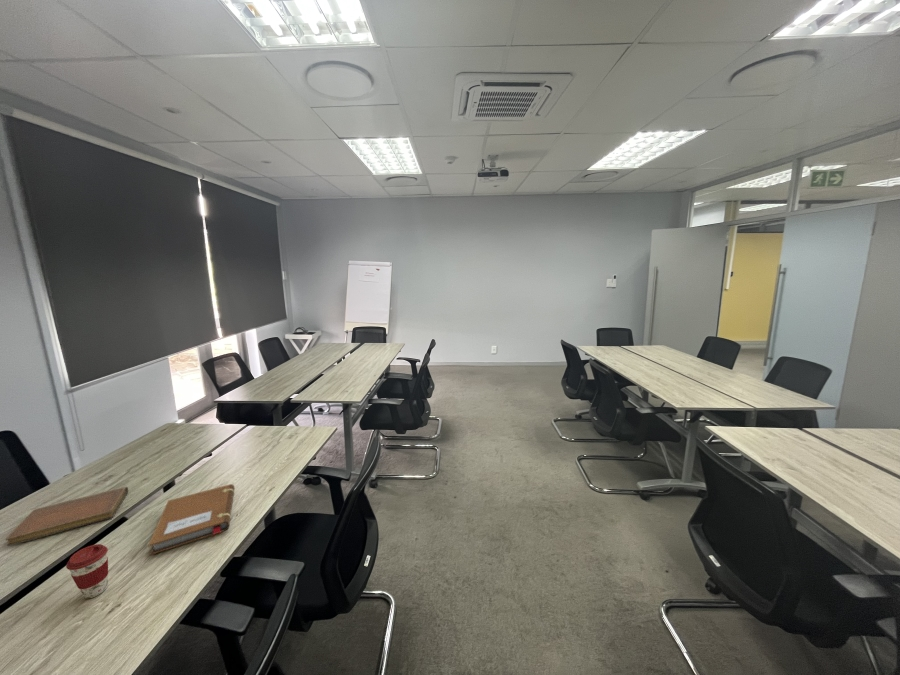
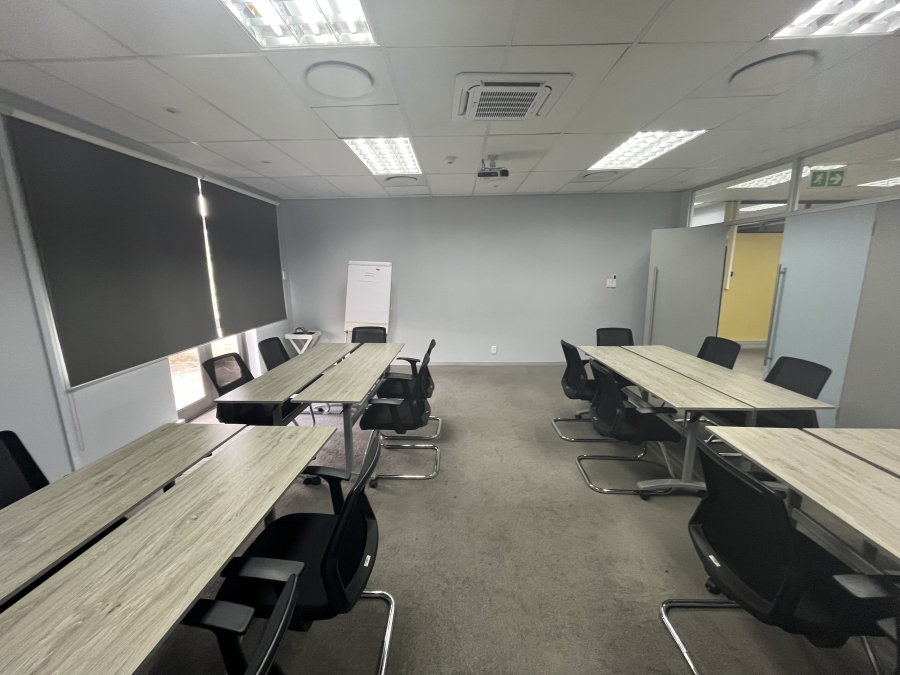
- coffee cup (91, 572)
- notebook (73, 512)
- notebook (197, 515)
